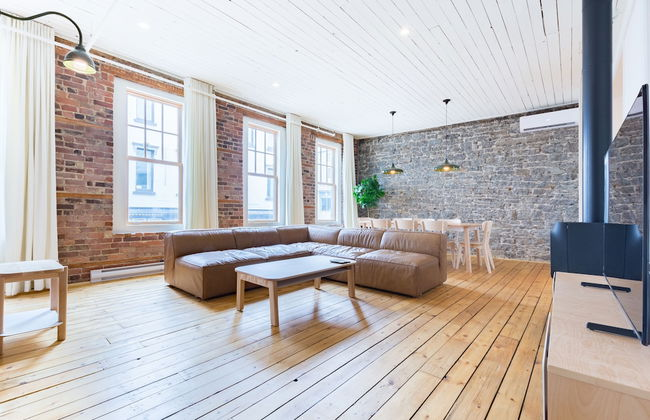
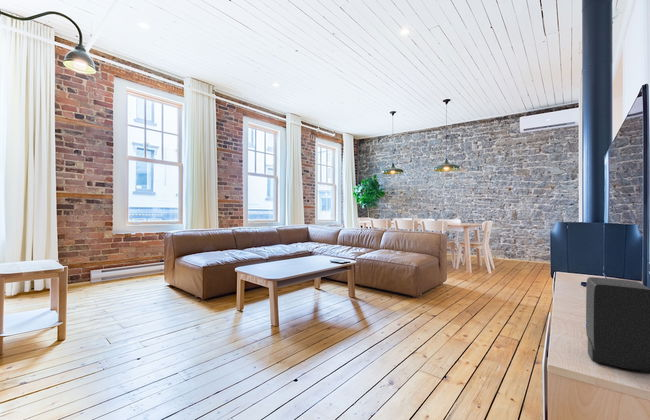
+ speaker (617, 322)
